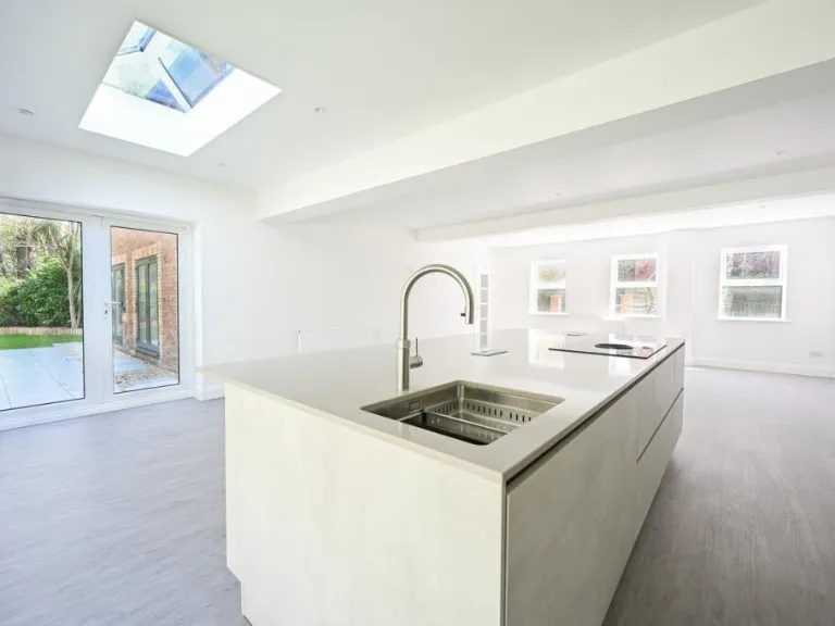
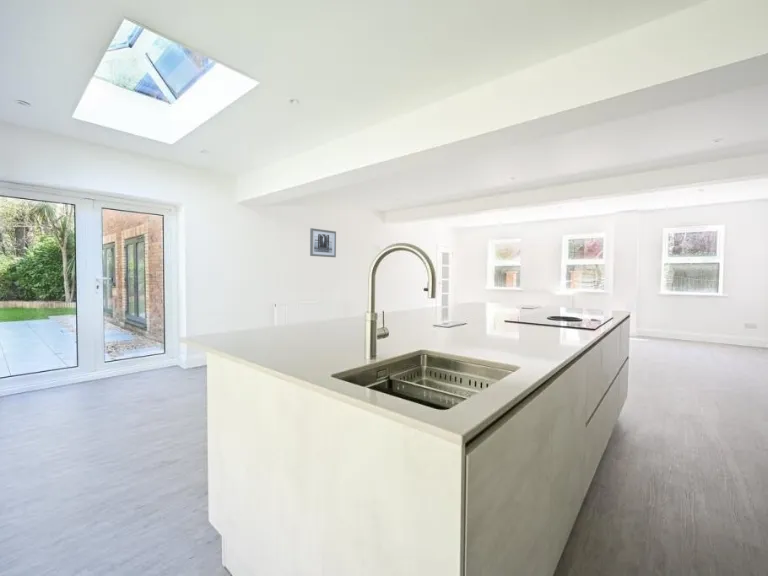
+ wall art (323, 243)
